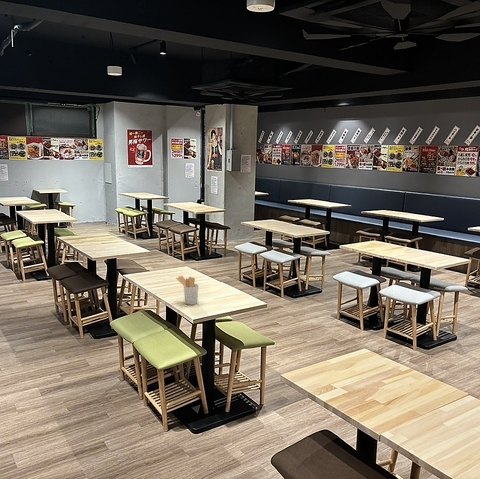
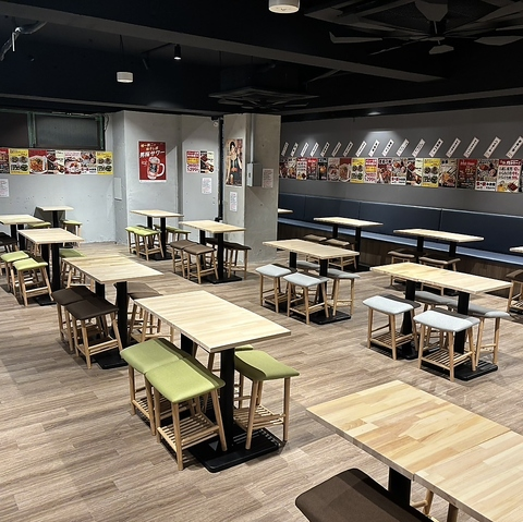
- utensil holder (187, 289)
